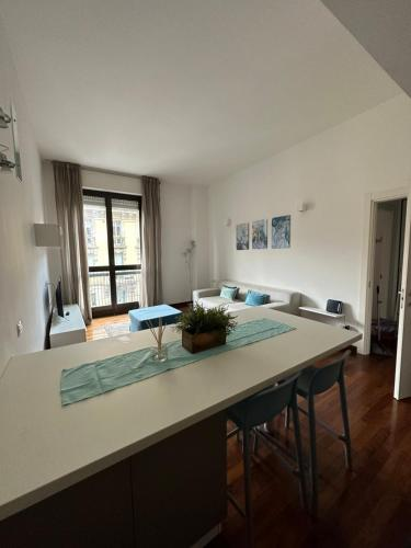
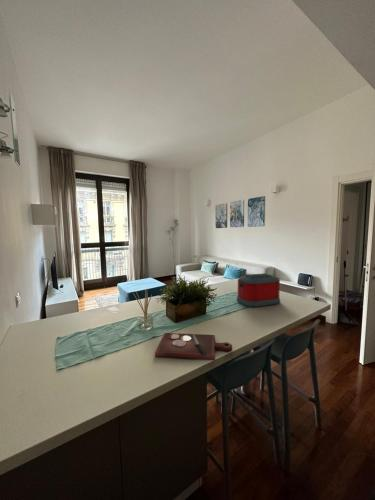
+ toaster (257, 288)
+ cutting board (190, 343)
